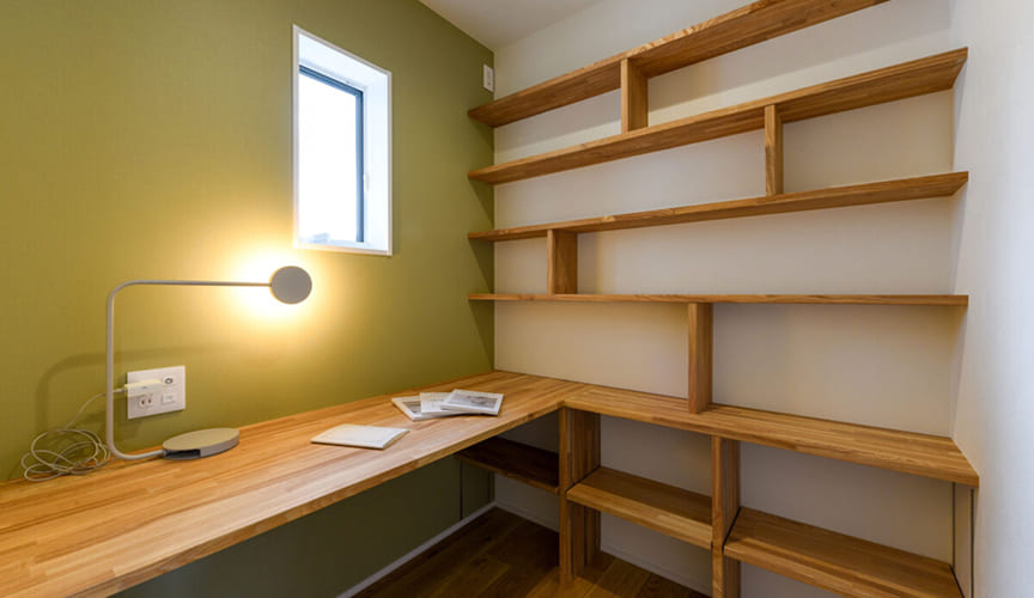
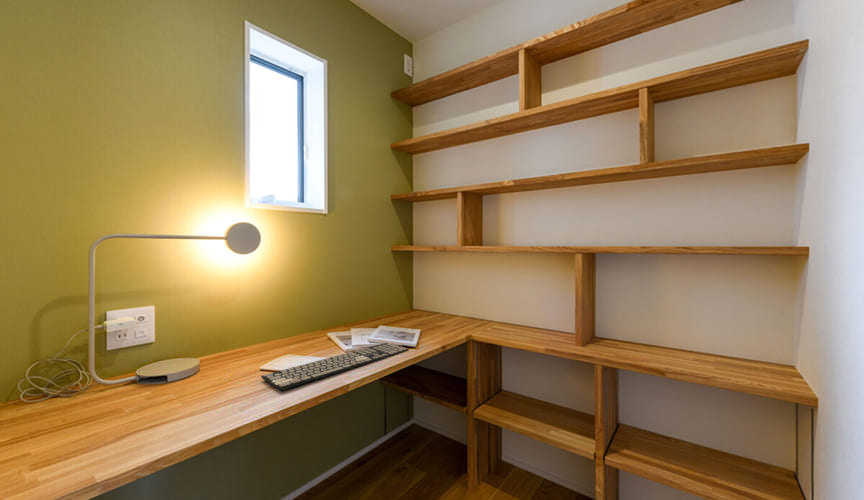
+ keyboard (343, 360)
